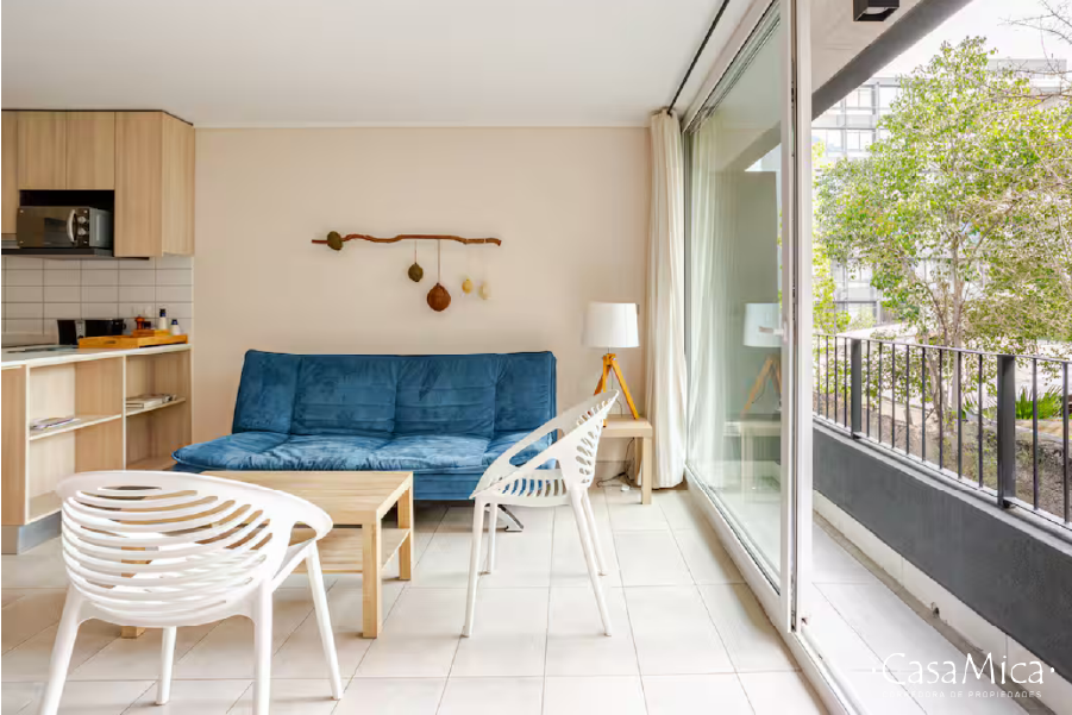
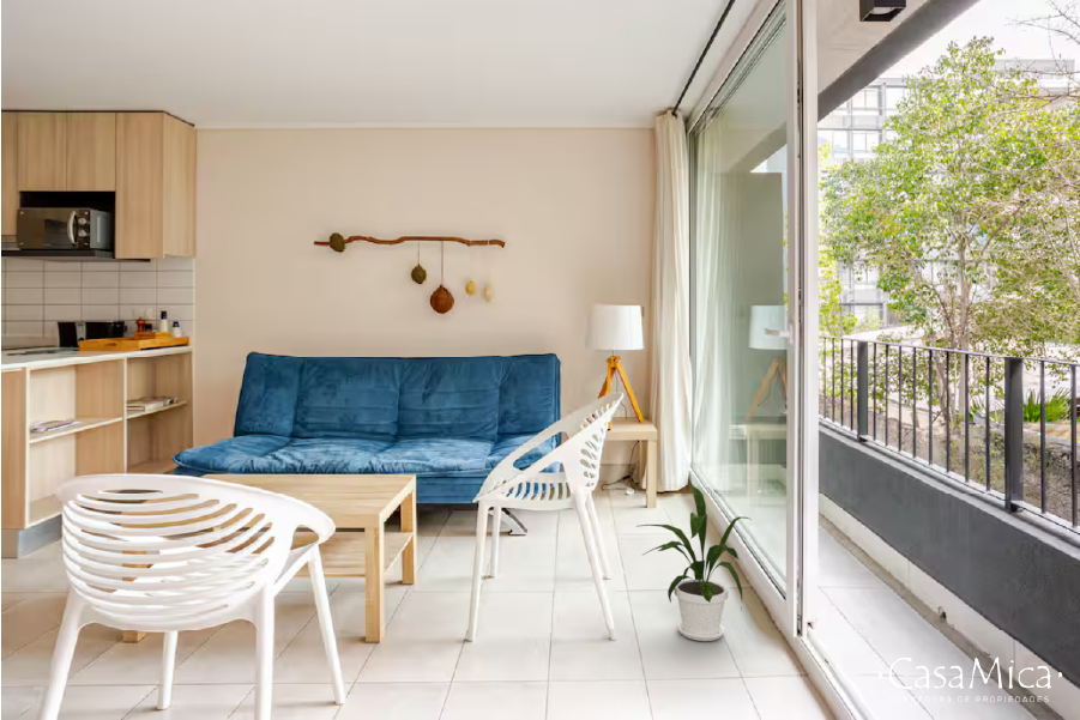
+ house plant (698, 562)
